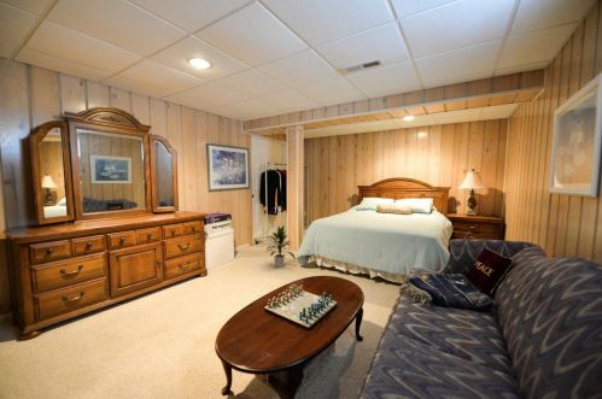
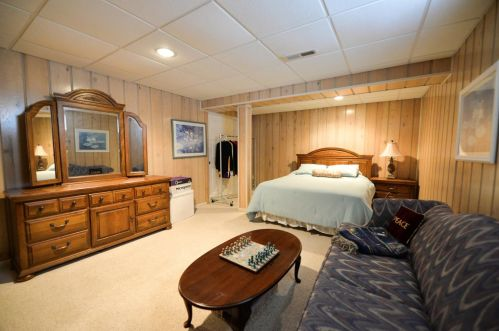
- indoor plant (280, 246)
